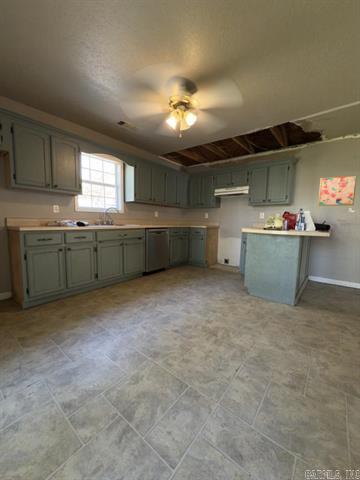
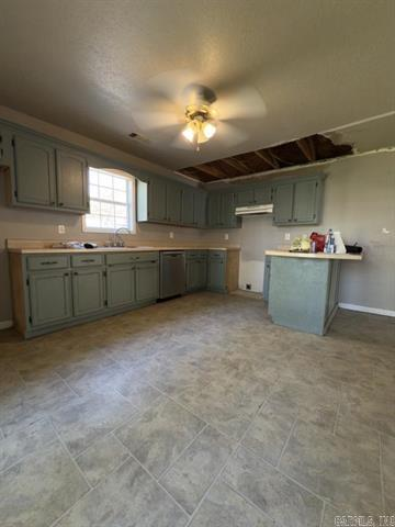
- wall art (336, 191)
